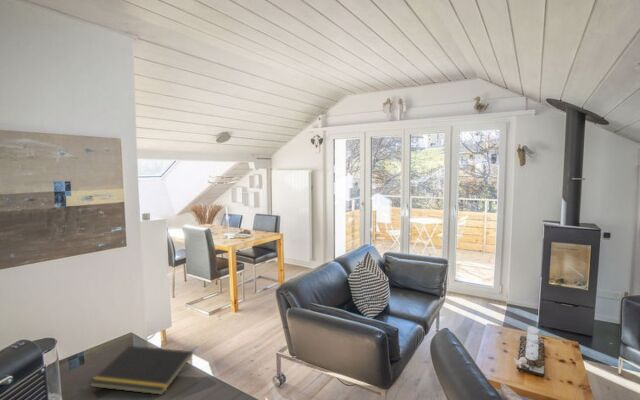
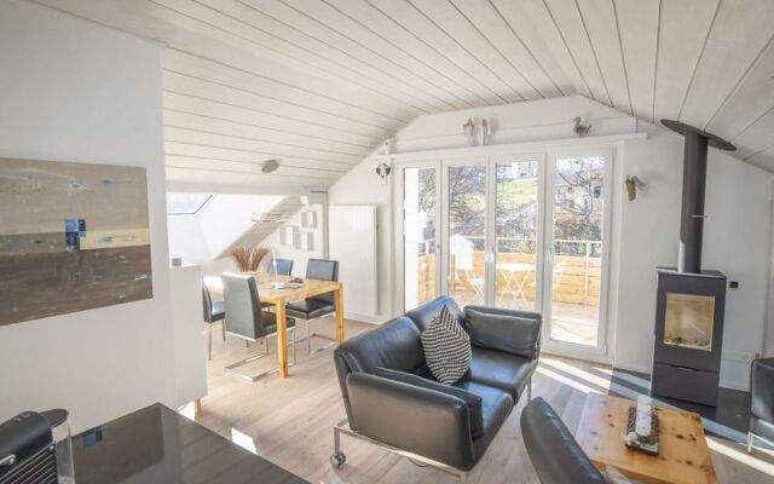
- notepad (144, 367)
